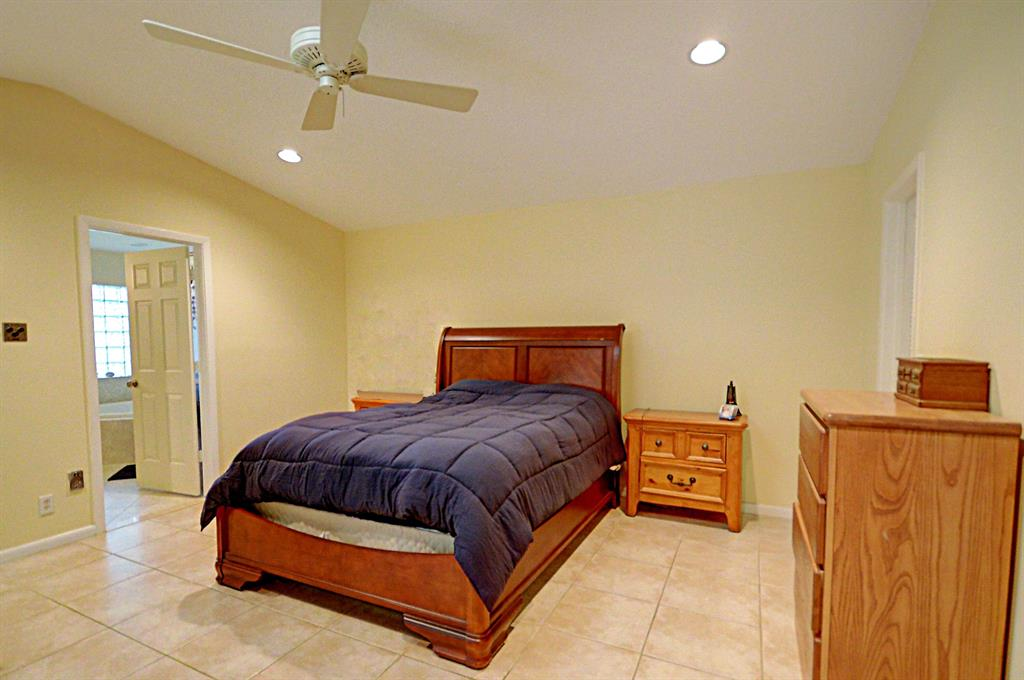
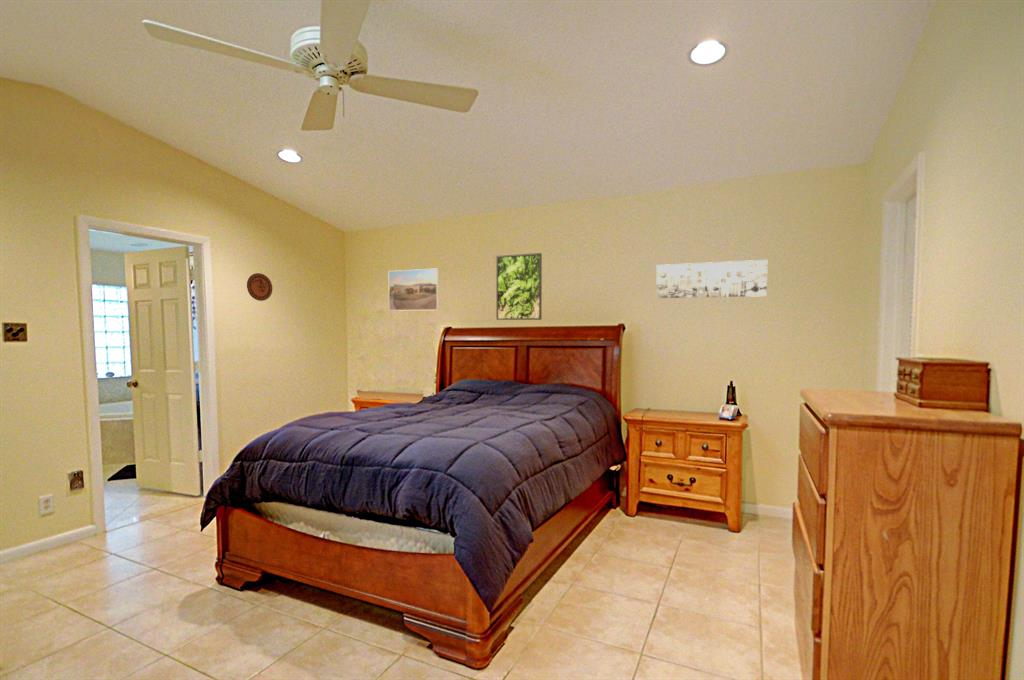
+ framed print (518, 287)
+ wall art (709, 280)
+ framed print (413, 290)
+ decorative plate (259, 287)
